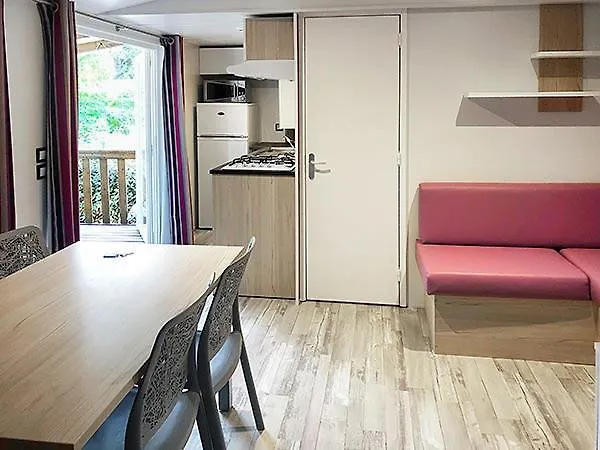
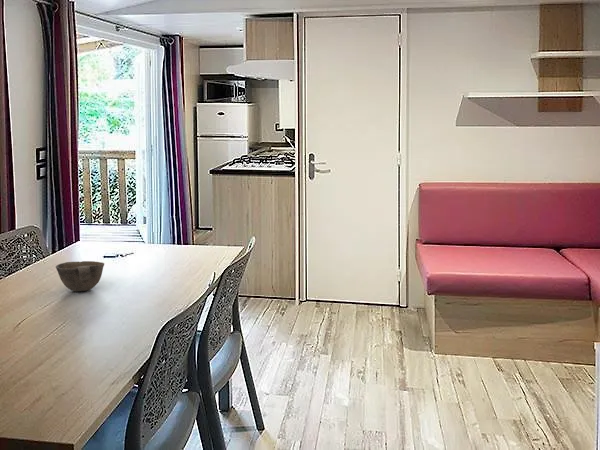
+ bowl (82, 277)
